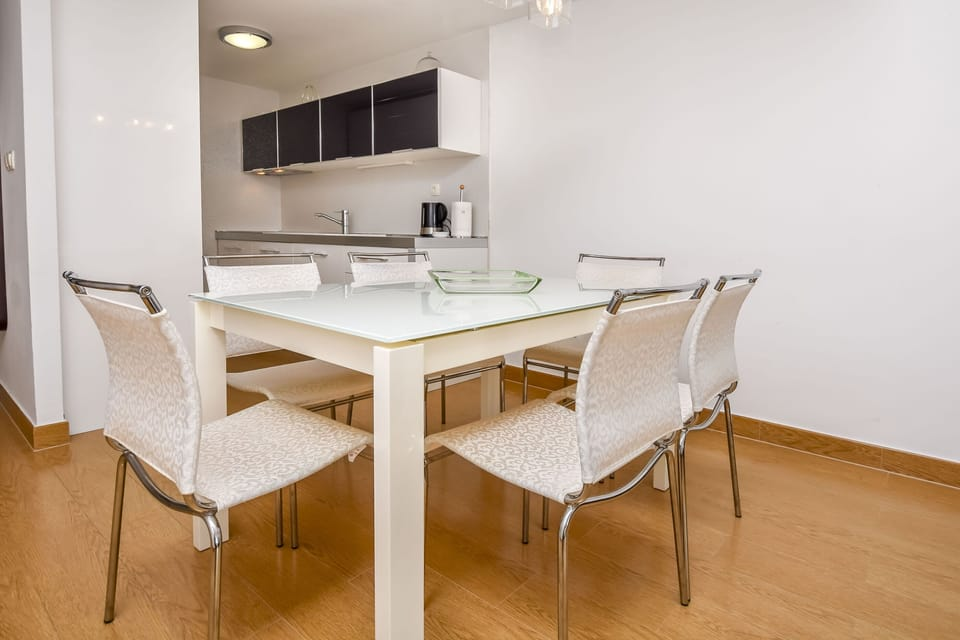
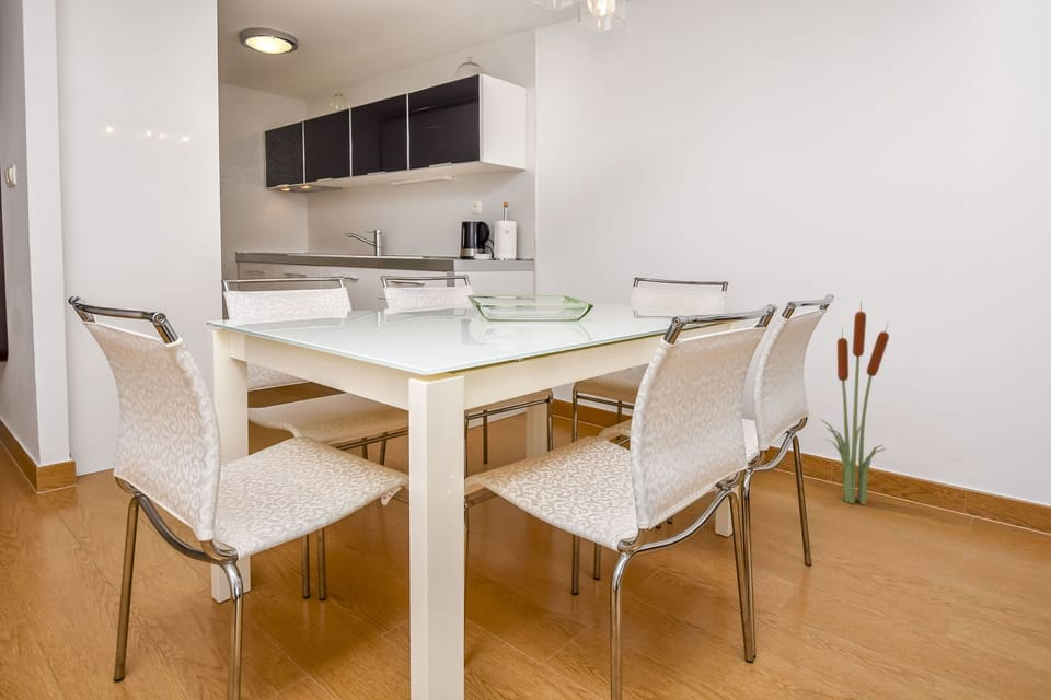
+ decorative plant (854, 400)
